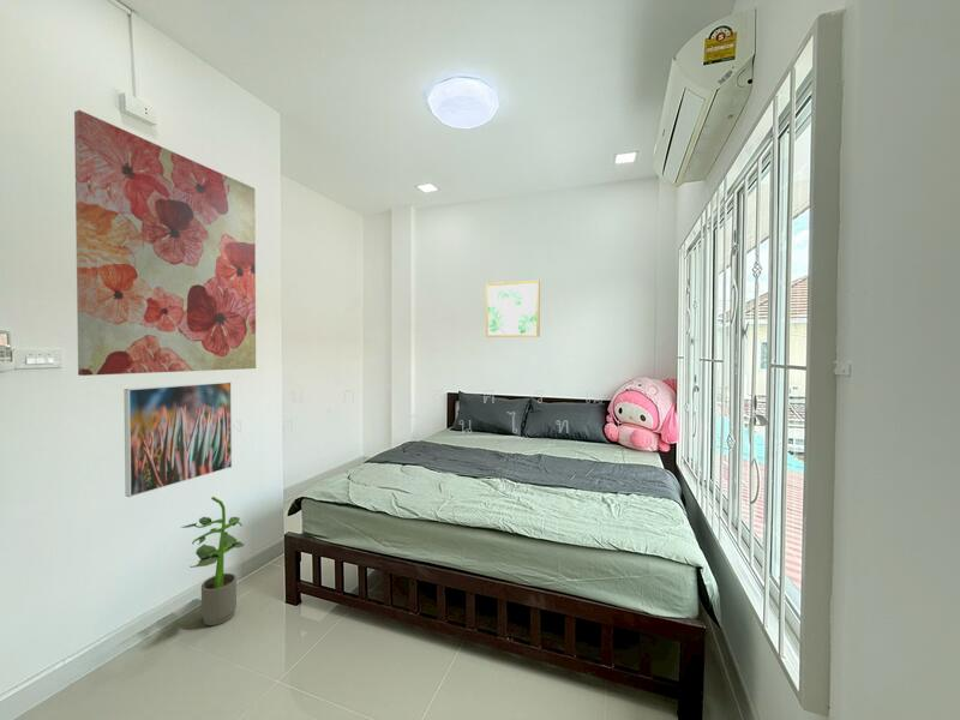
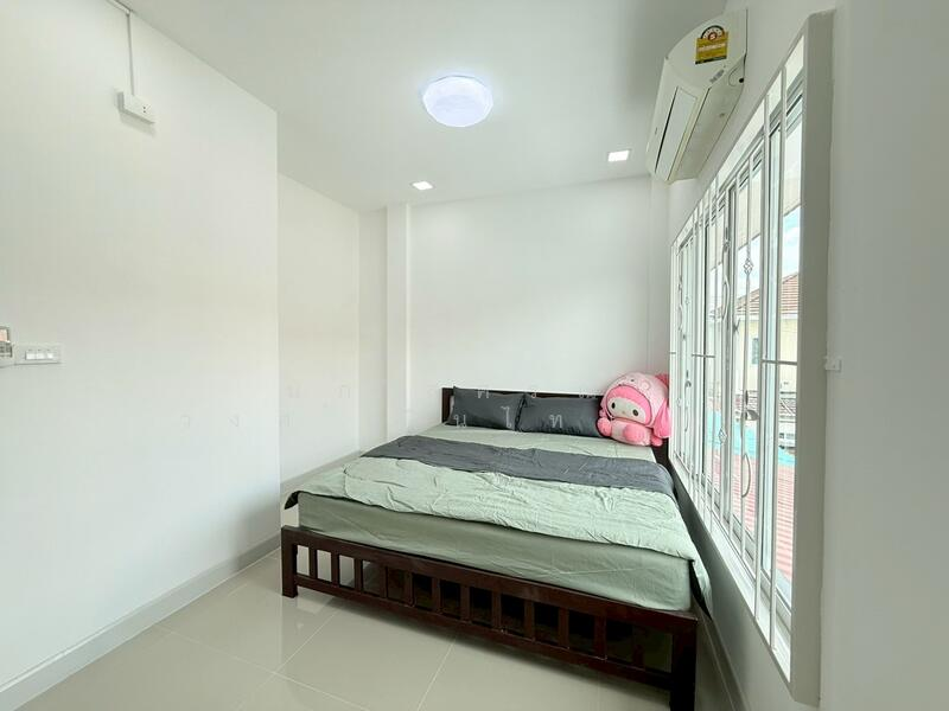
- potted plant (211, 554)
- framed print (184, 432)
- wall art (511, 310)
- wall art (182, 264)
